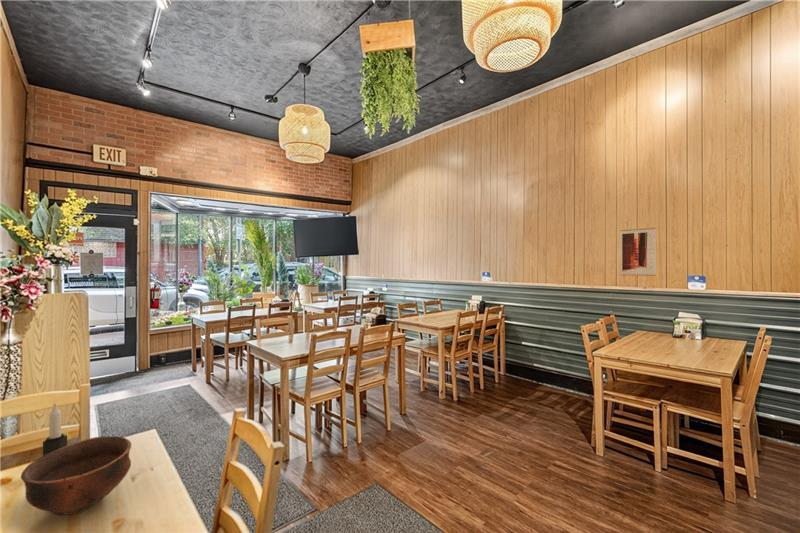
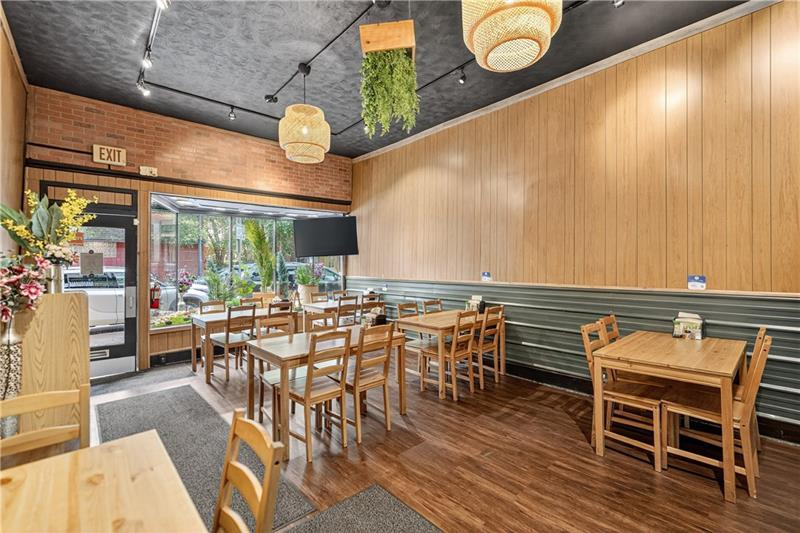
- candle (55, 439)
- bowl (80, 479)
- wall art (637, 252)
